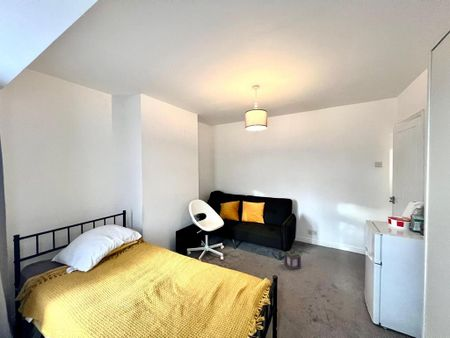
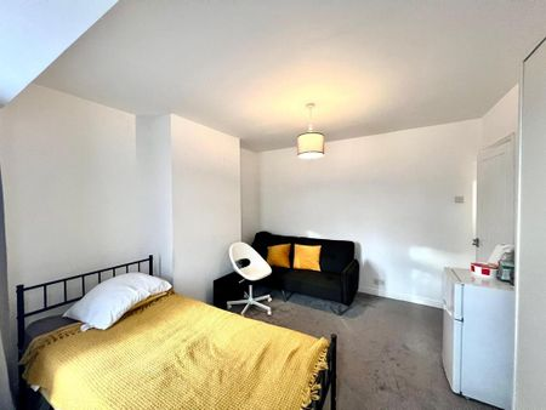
- lantern (292, 257)
